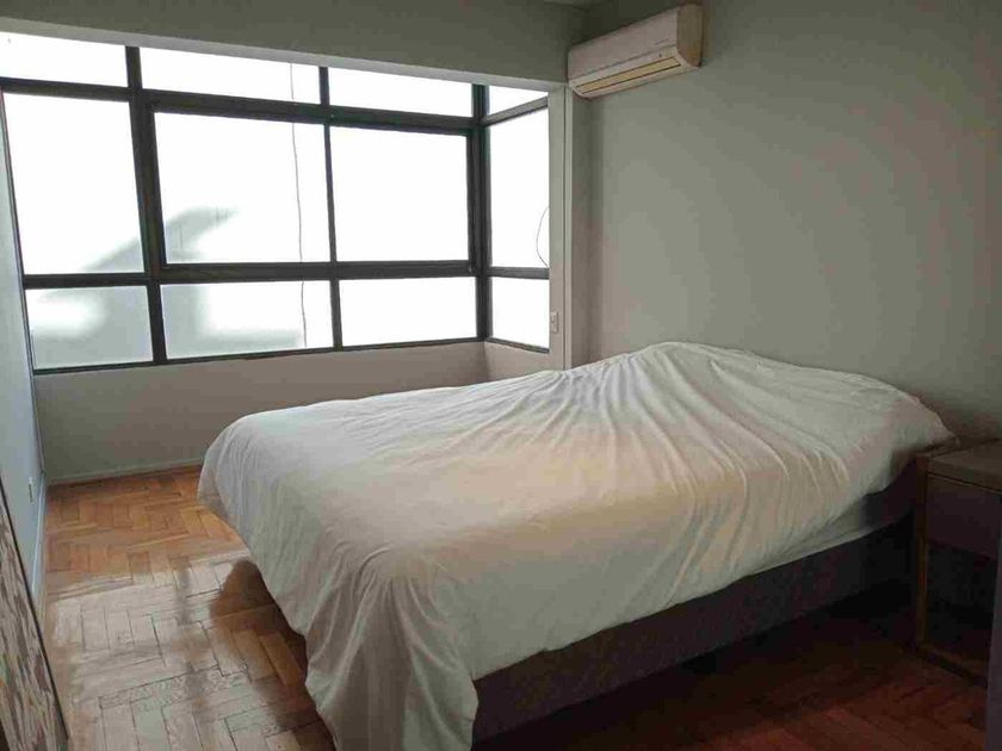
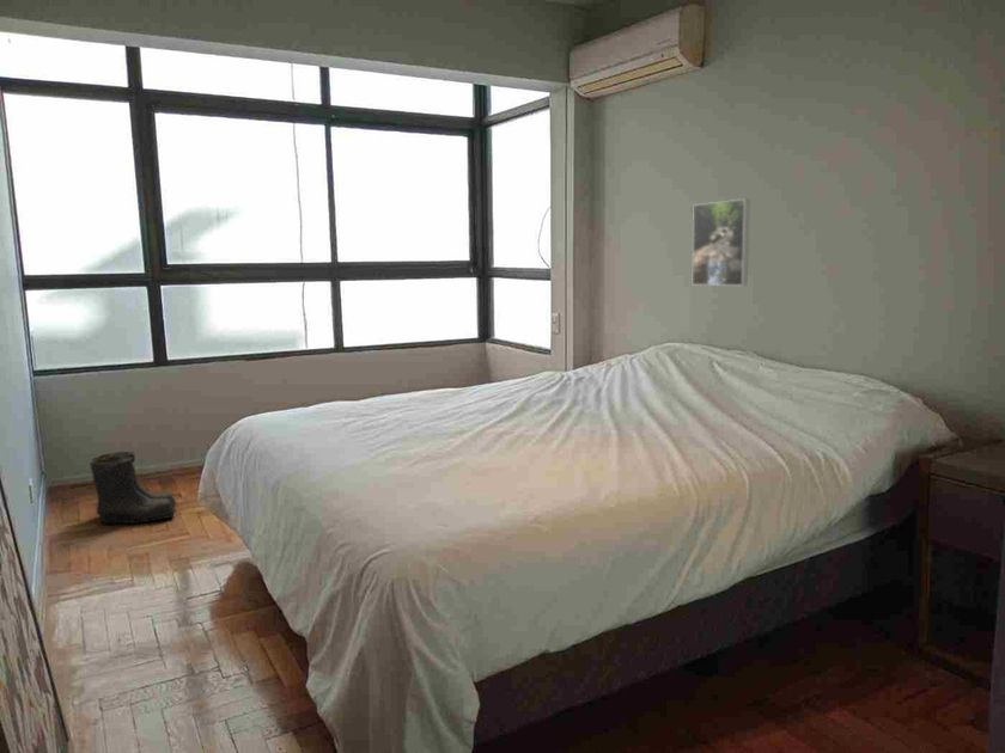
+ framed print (719, 244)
+ boots (134, 484)
